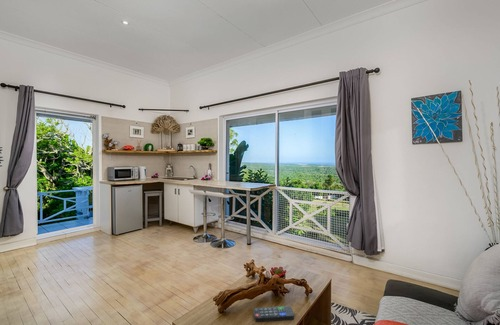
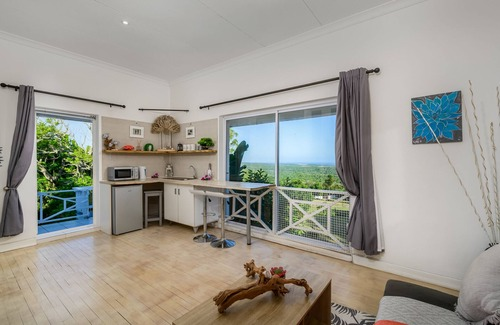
- remote control (273, 313)
